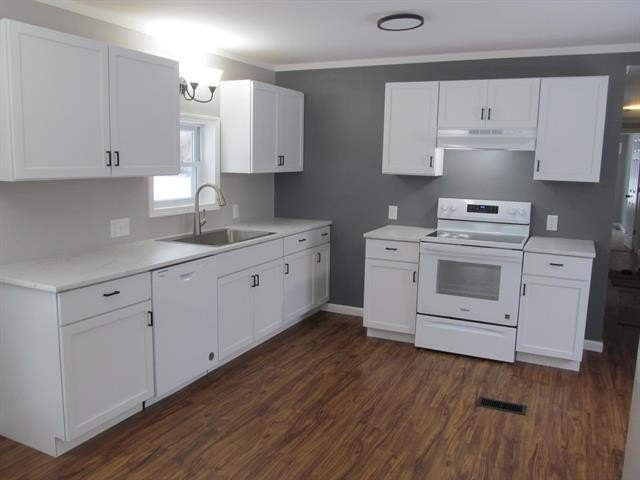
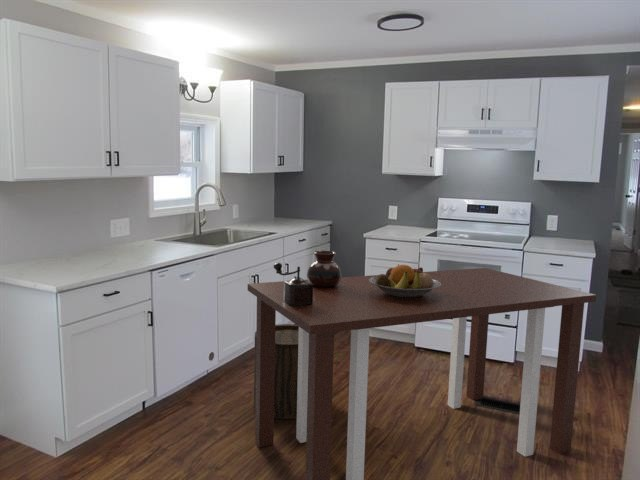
+ pepper mill (292, 282)
+ vase (324, 268)
+ dining table (449, 375)
+ fruit bowl (404, 278)
+ stool (287, 369)
